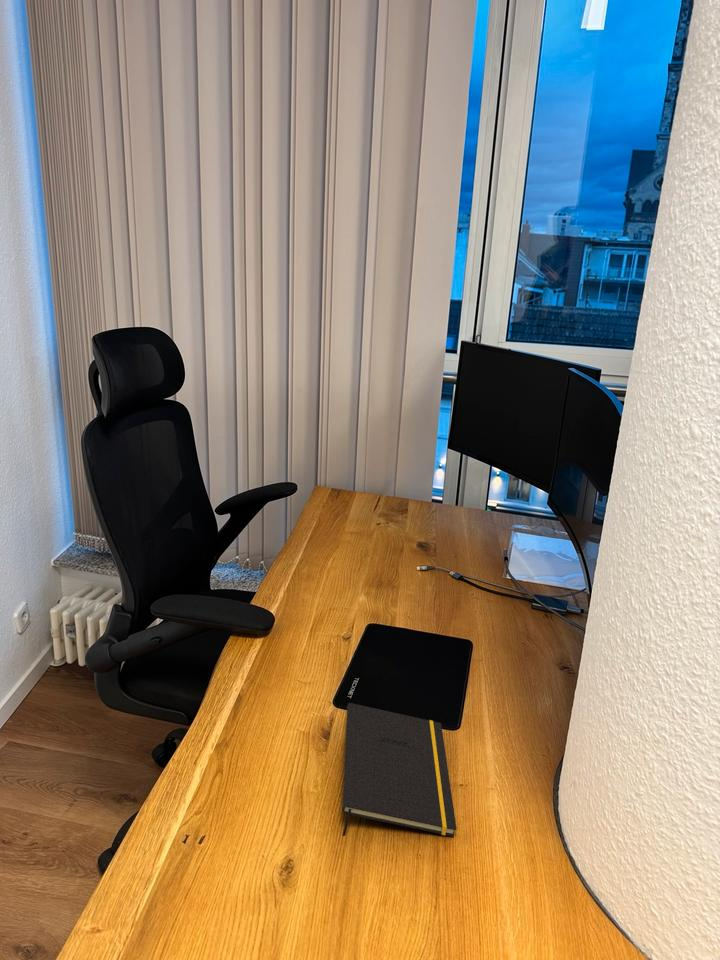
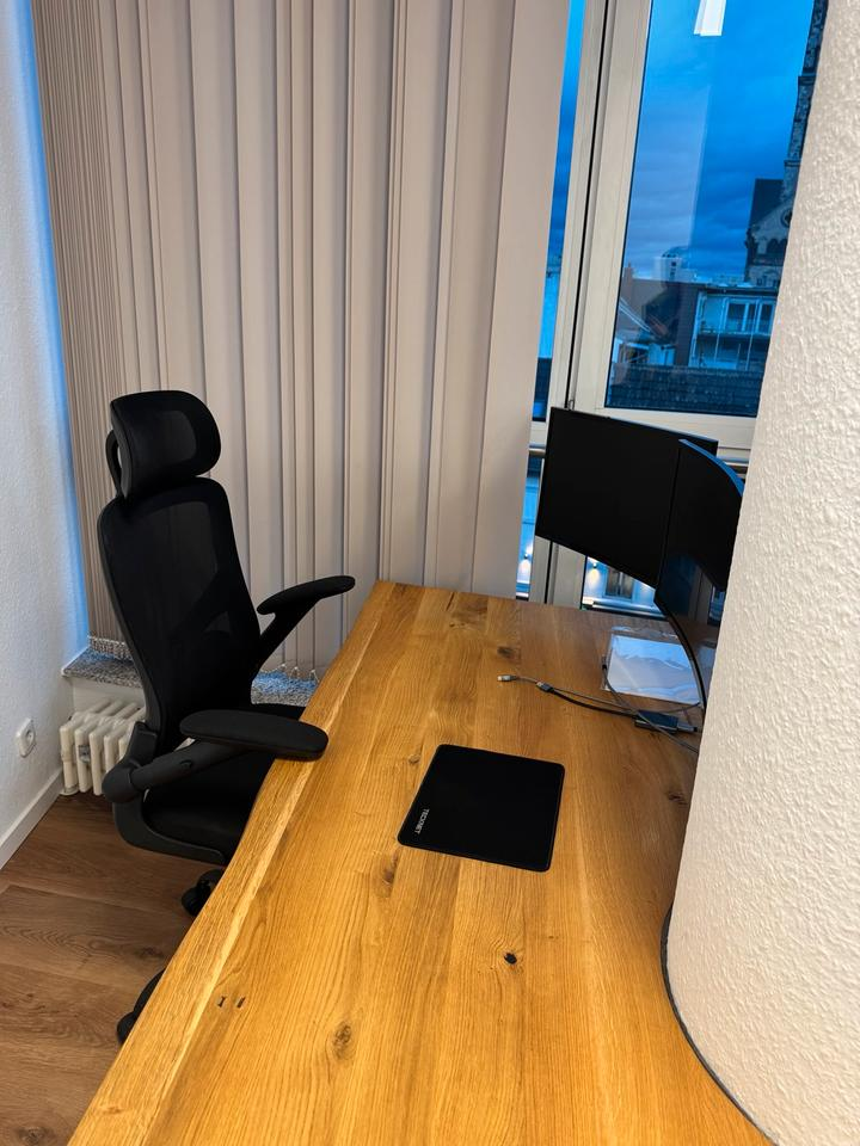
- notepad (396, 763)
